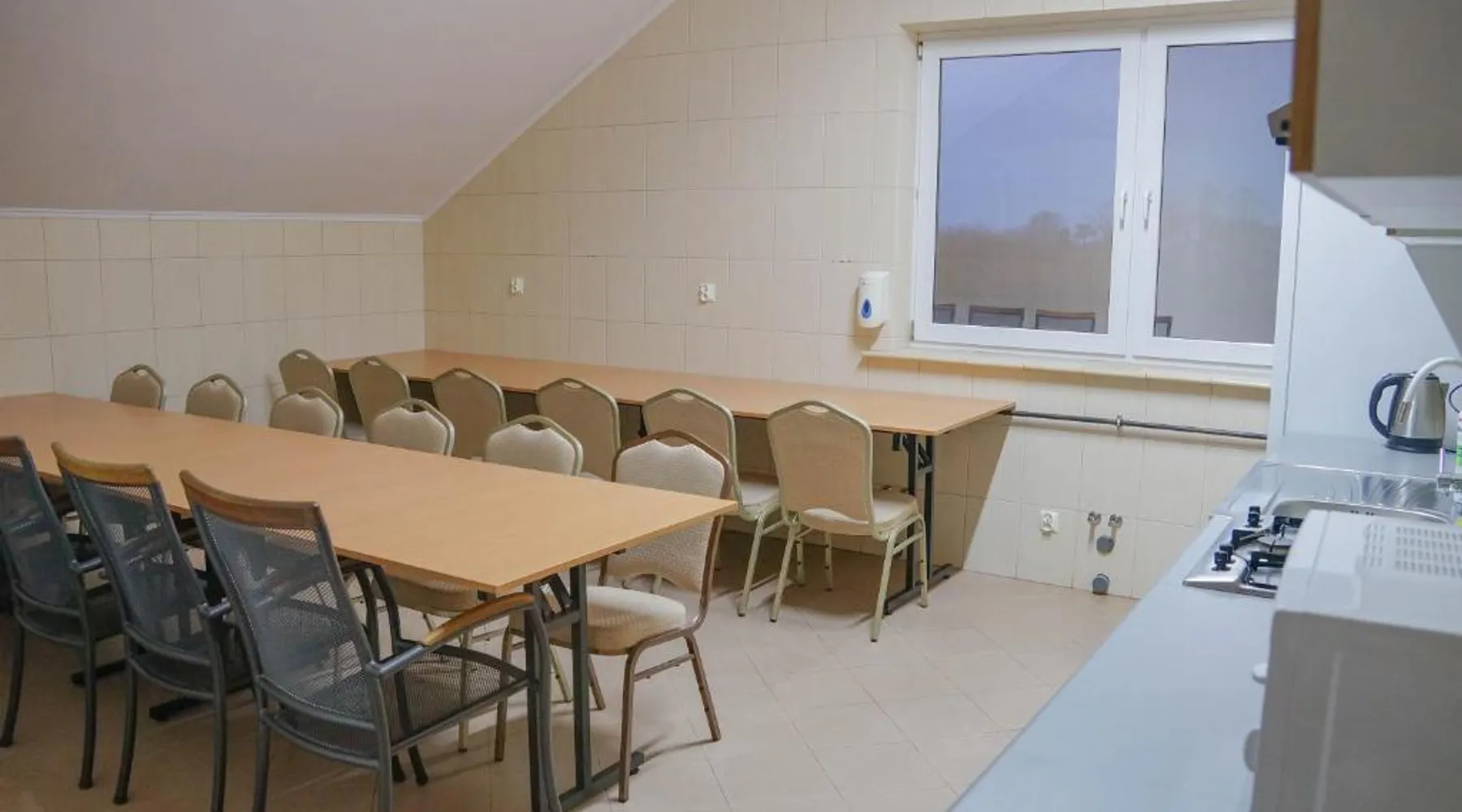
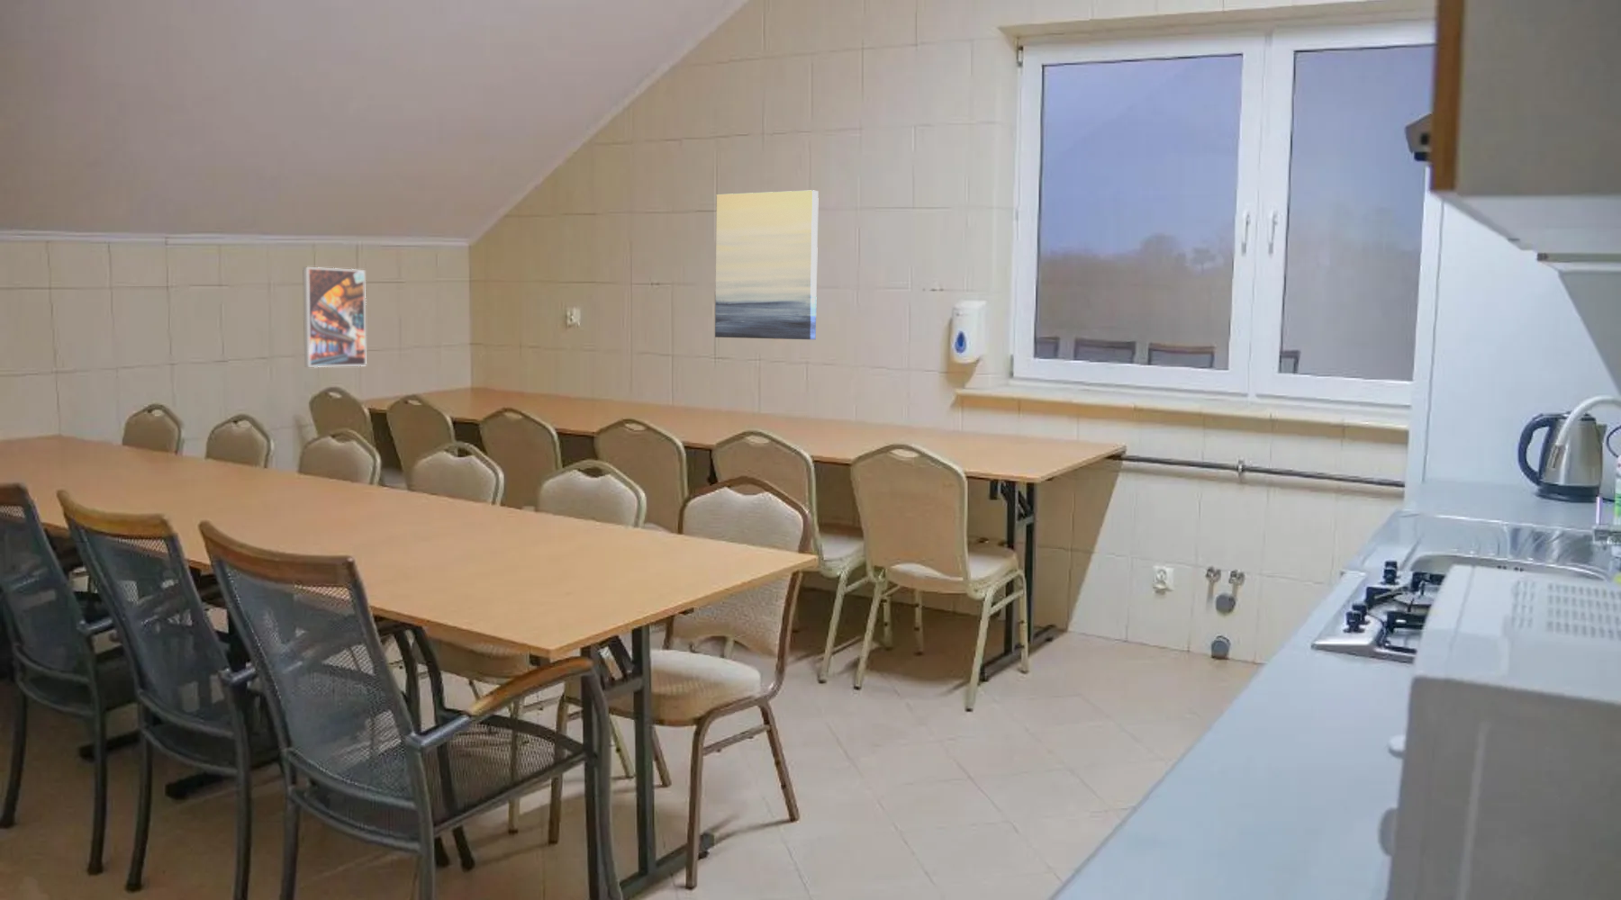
+ wall art (765, 266)
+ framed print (335, 317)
